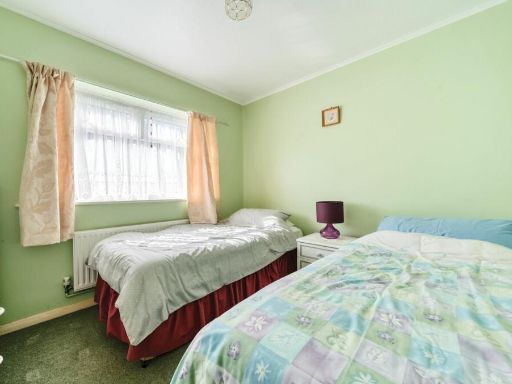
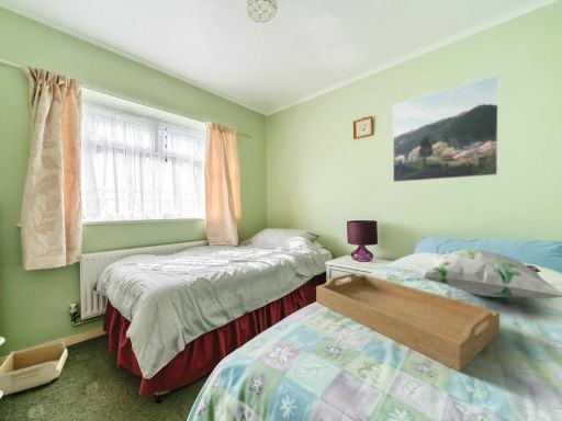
+ storage bin (34, 365)
+ decorative pillow (482, 272)
+ serving tray (394, 303)
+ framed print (439, 135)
